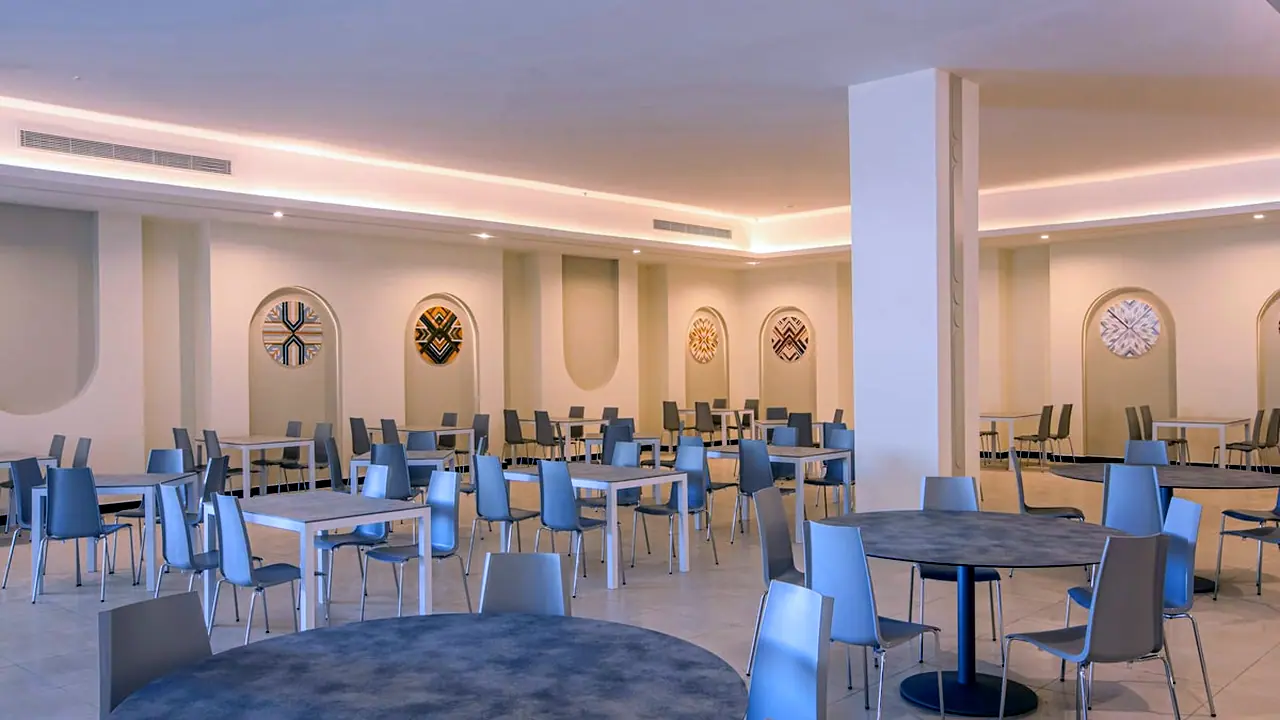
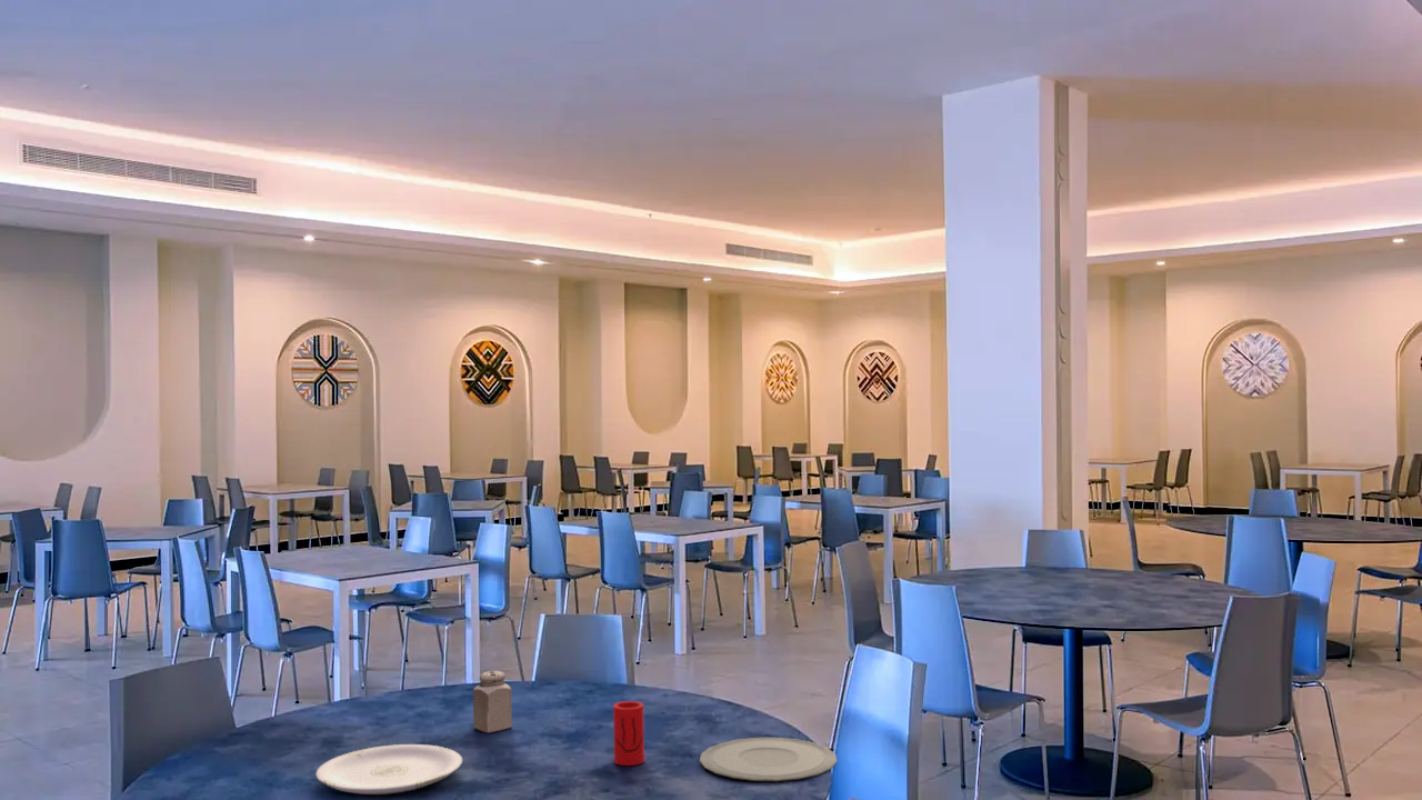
+ cup (629, 732)
+ plate (390, 770)
+ salt shaker (492, 700)
+ plate (768, 758)
